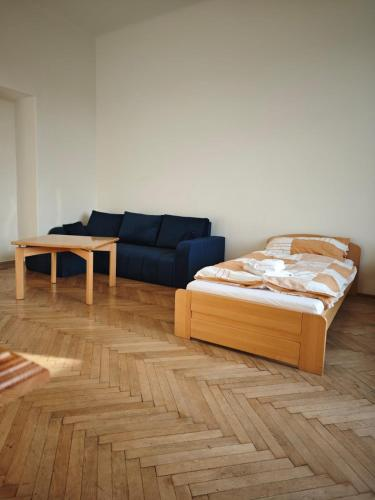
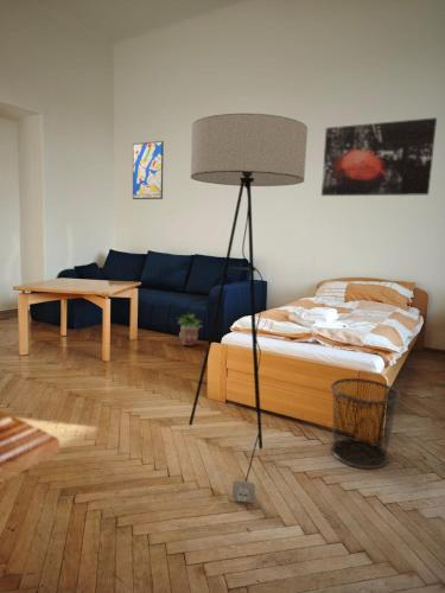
+ wall art (147, 171)
+ waste bin (361, 421)
+ potted plant (189, 327)
+ floor lamp (222, 292)
+ wall art (375, 159)
